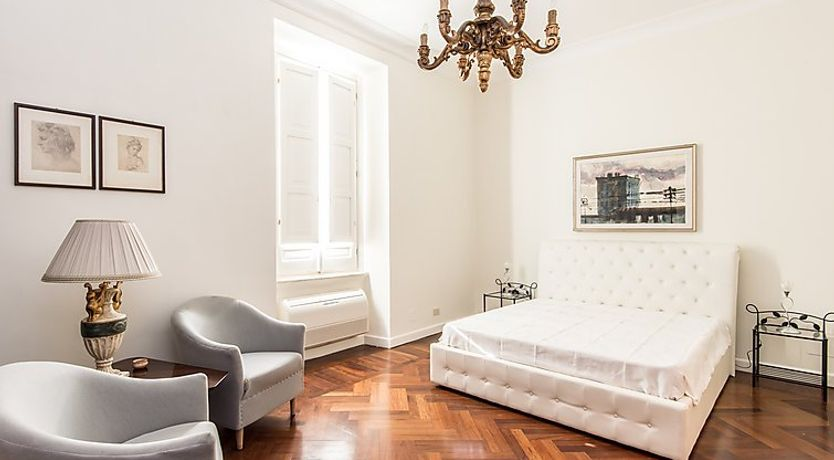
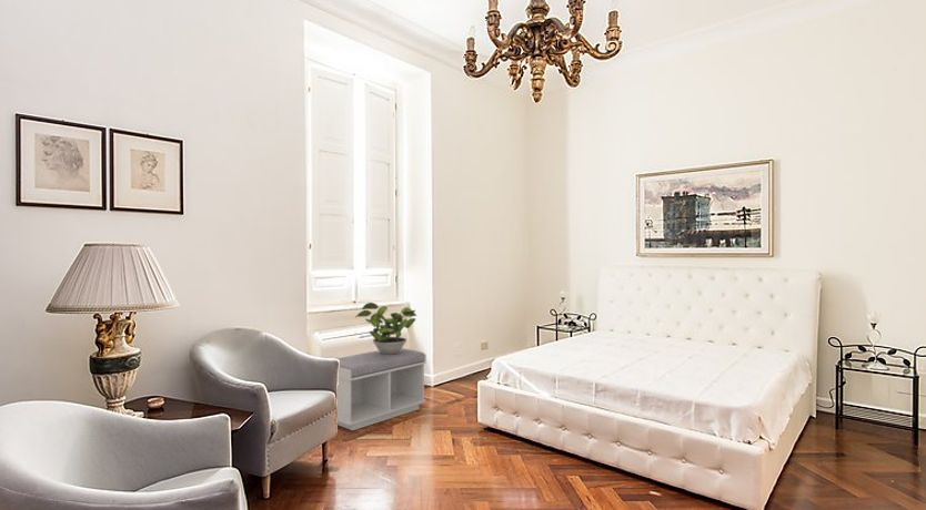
+ potted plant (386, 327)
+ bench (375, 385)
